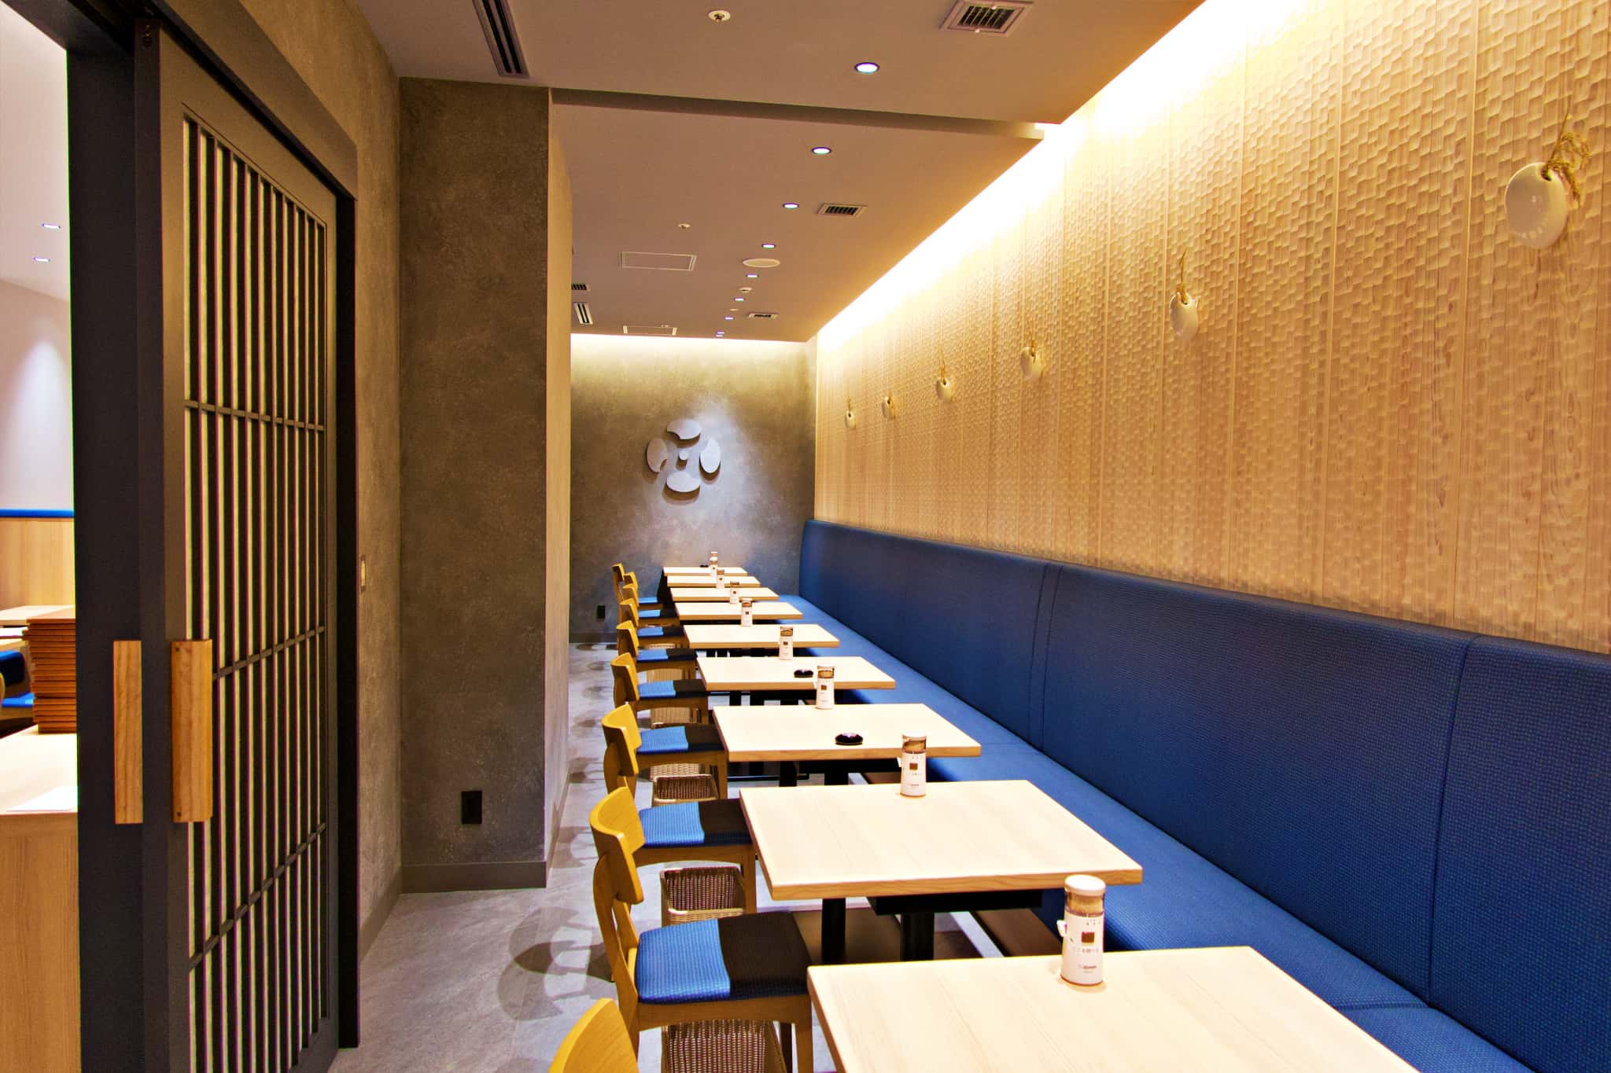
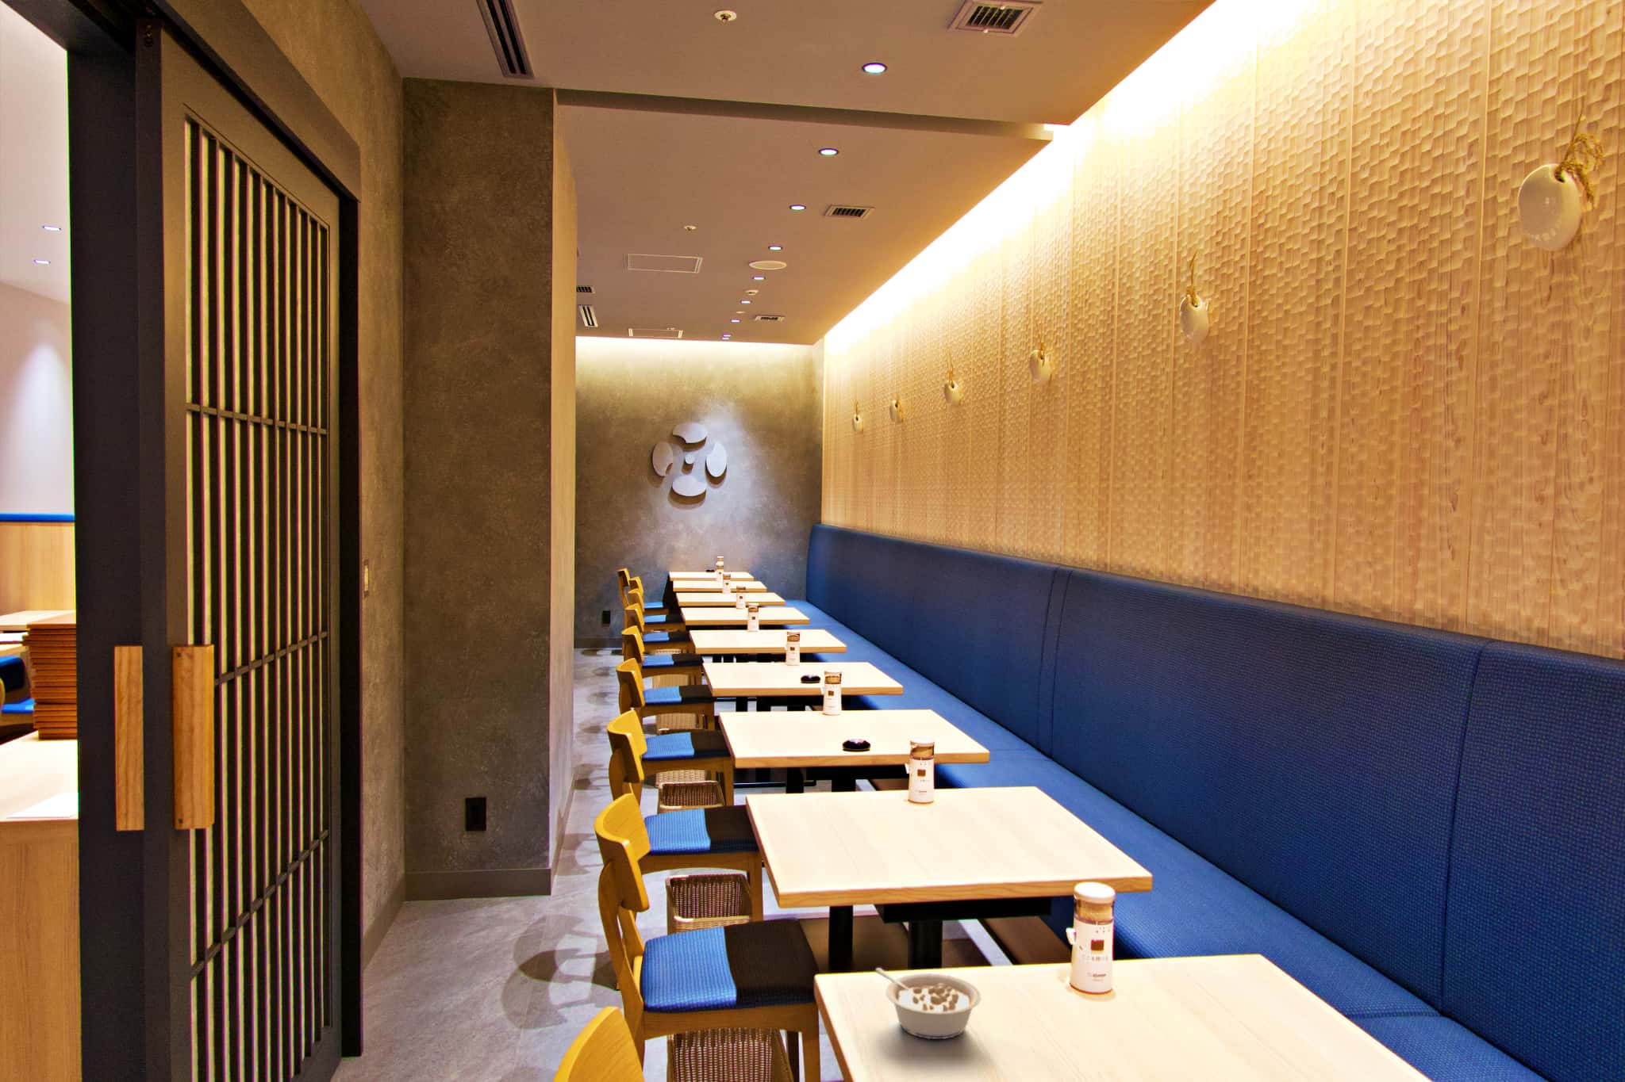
+ legume (929, 1005)
